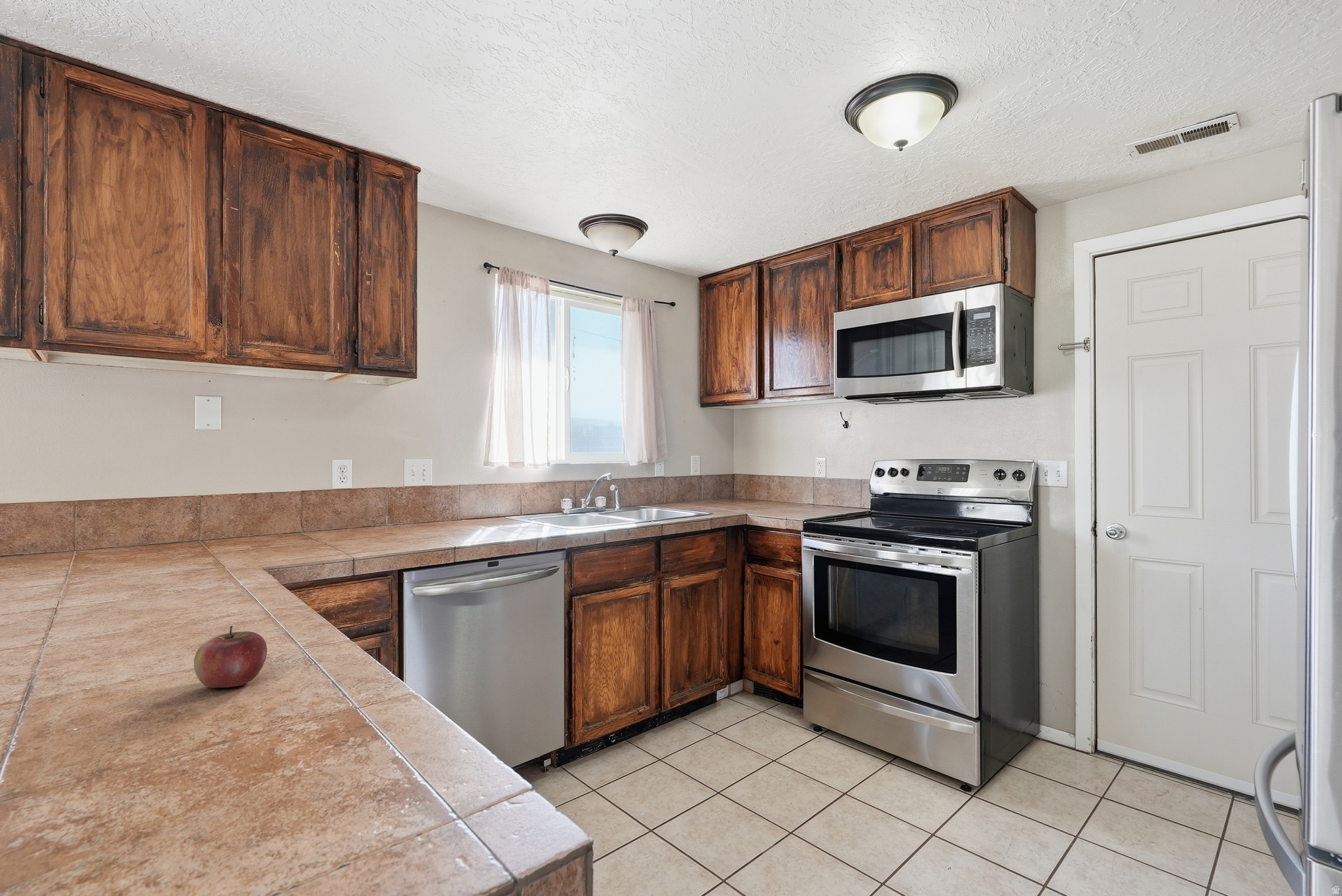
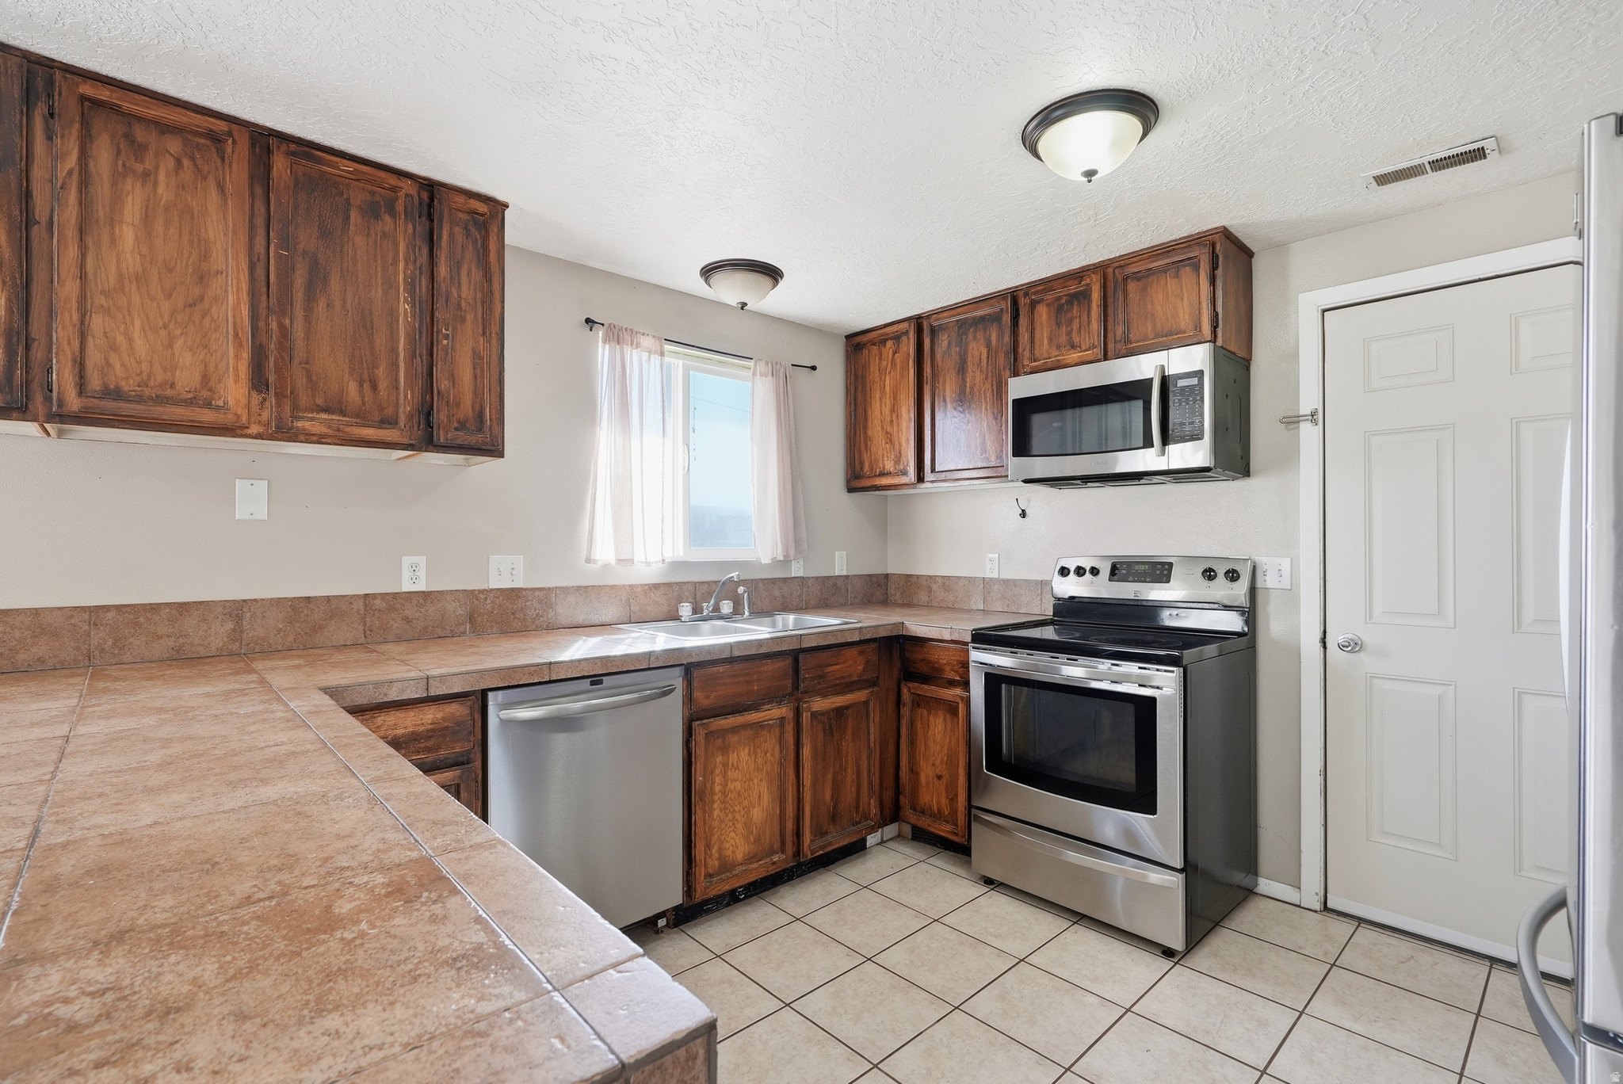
- apple (231, 655)
